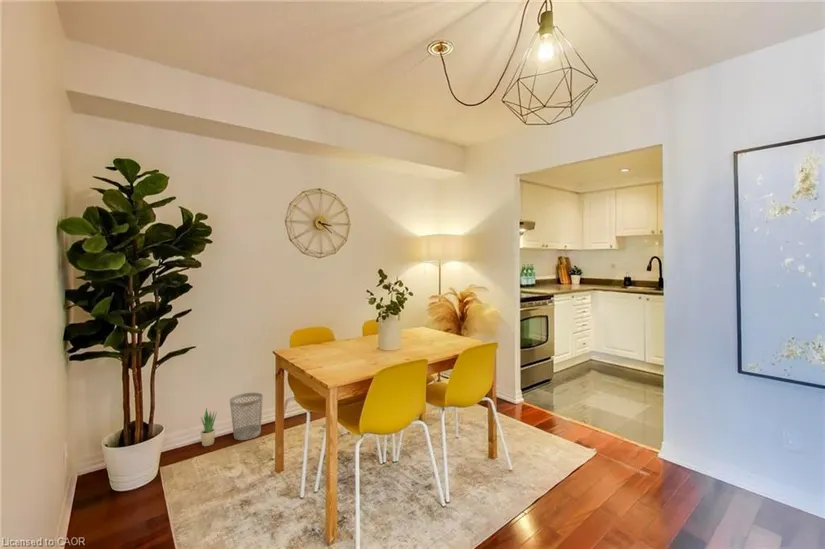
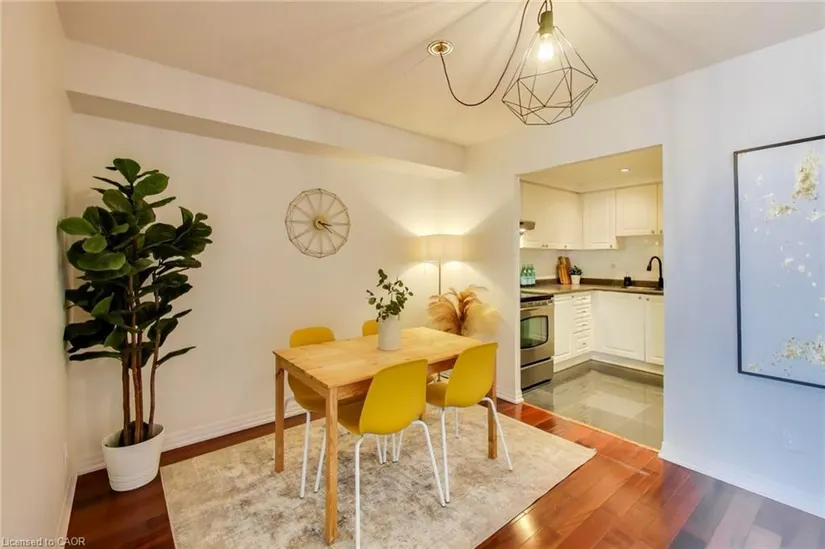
- wastebasket (246, 416)
- potted plant (209, 425)
